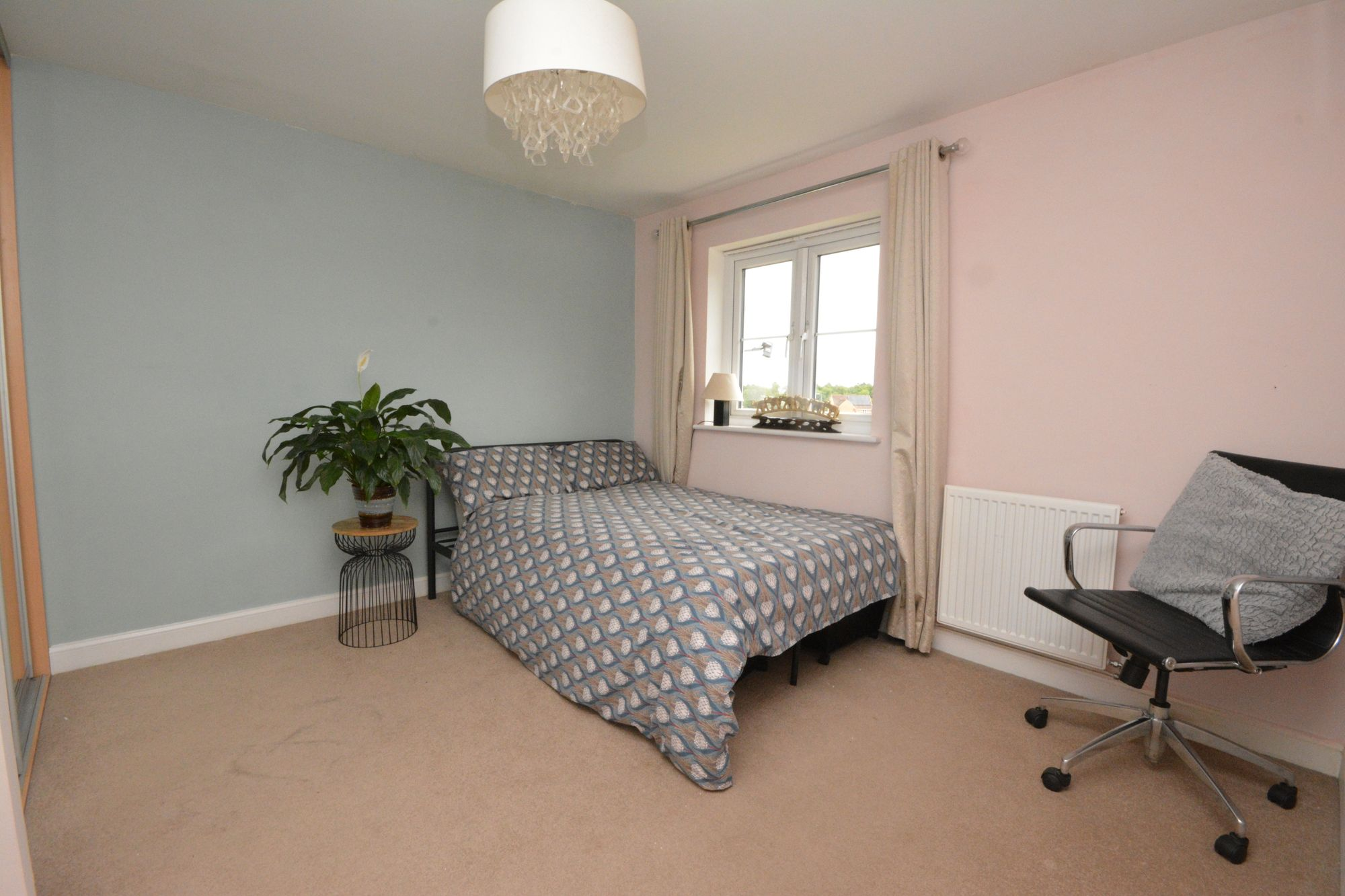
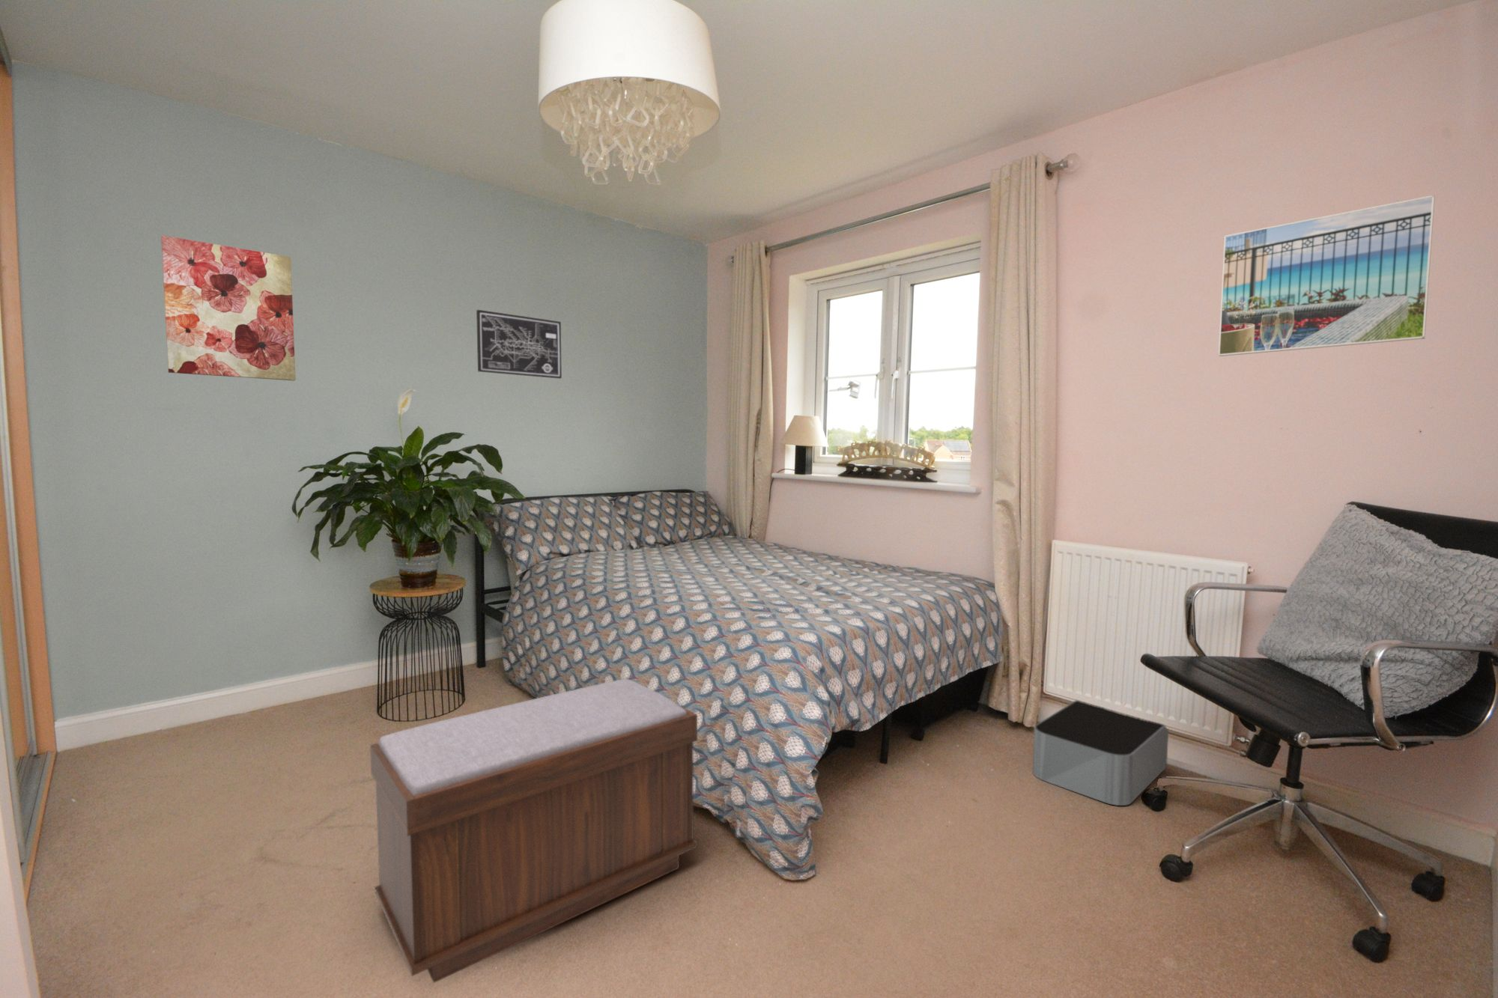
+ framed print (1316, 283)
+ wall art (232, 312)
+ wall art (520, 345)
+ bench (544, 803)
+ storage bin (1102, 745)
